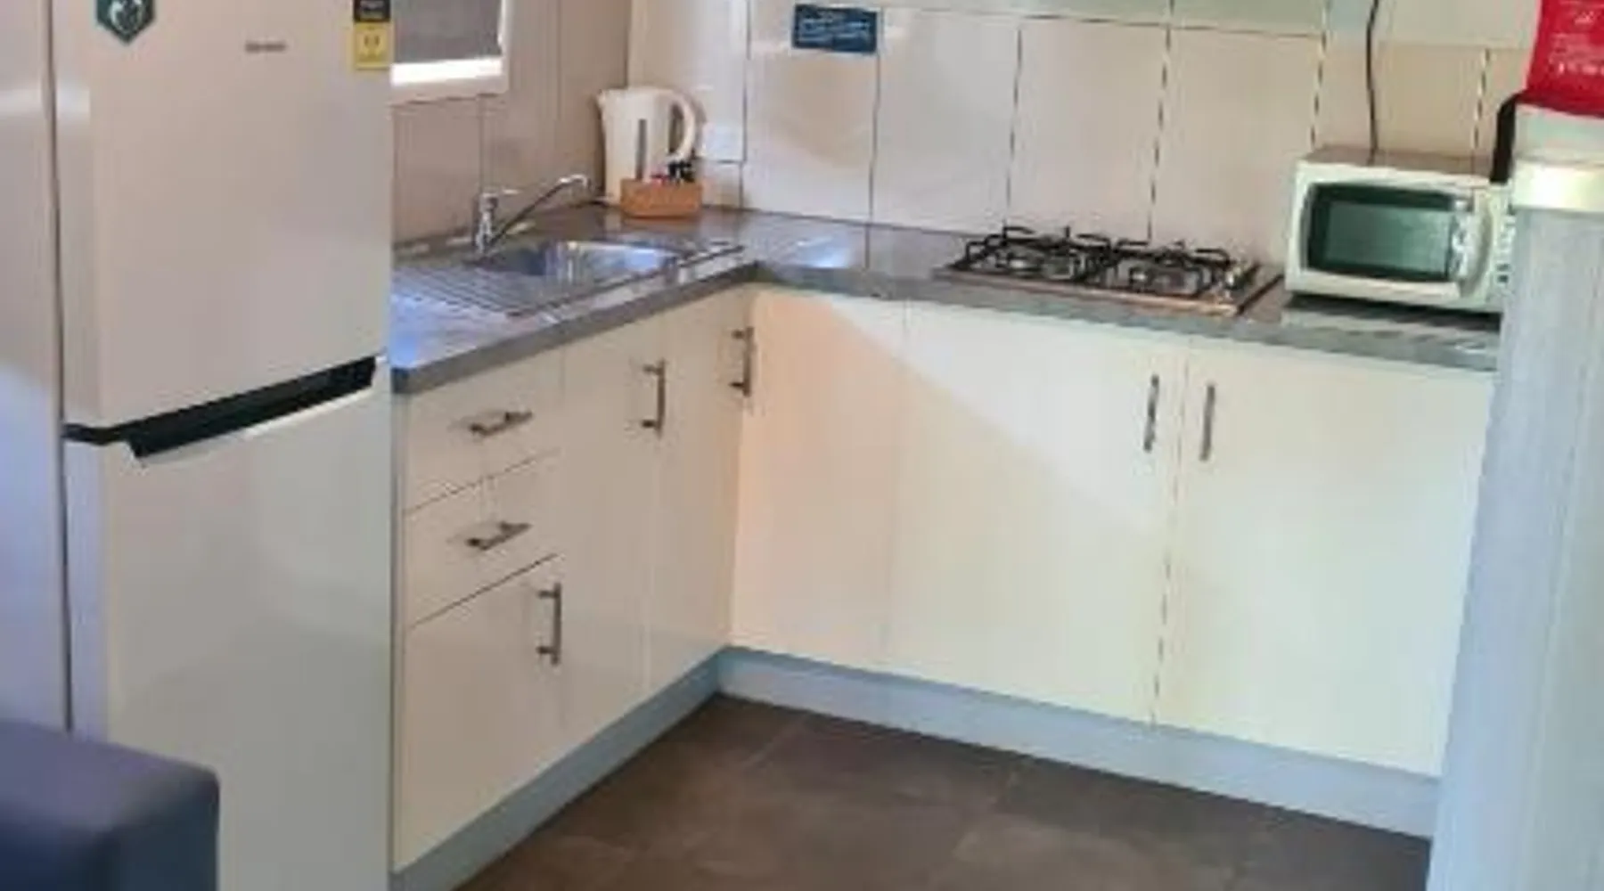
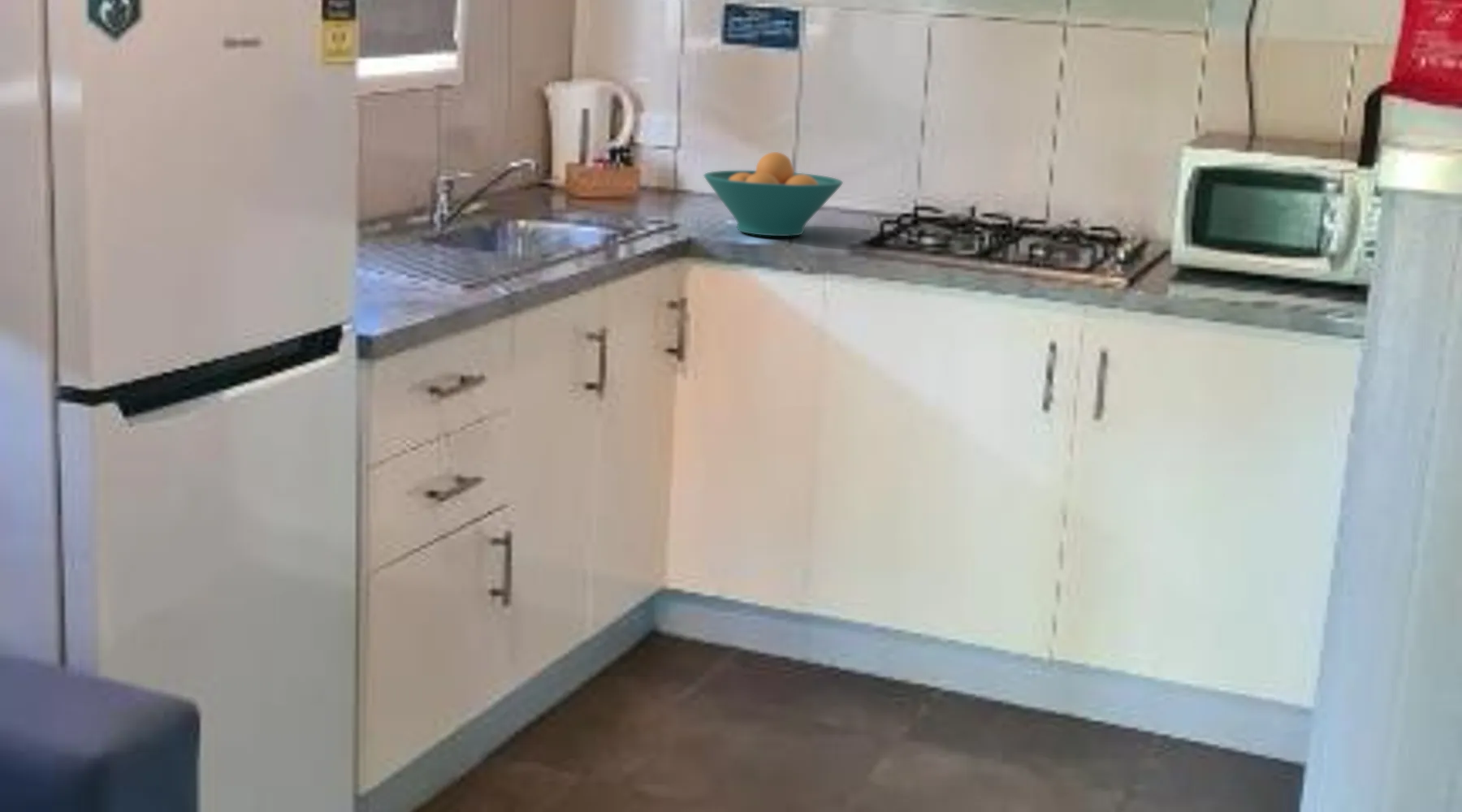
+ fruit bowl (772, 192)
